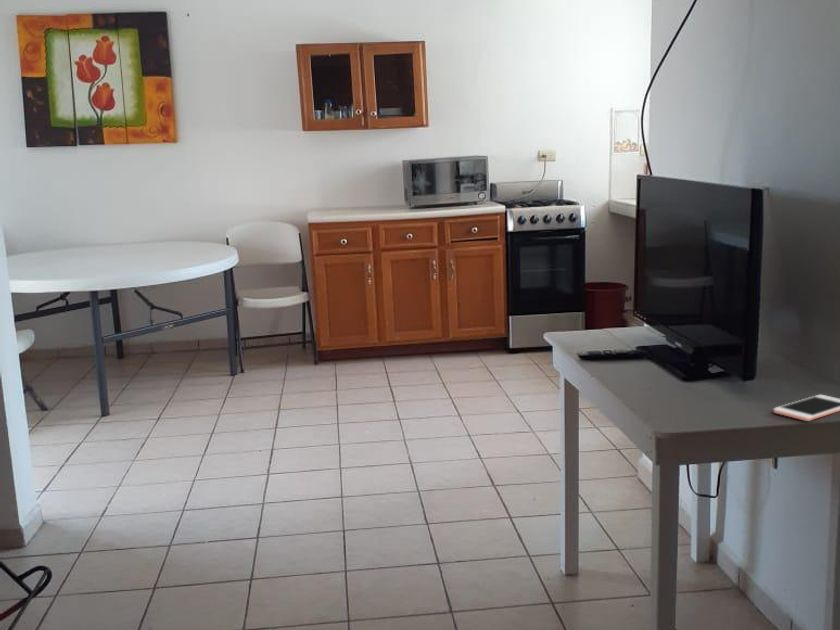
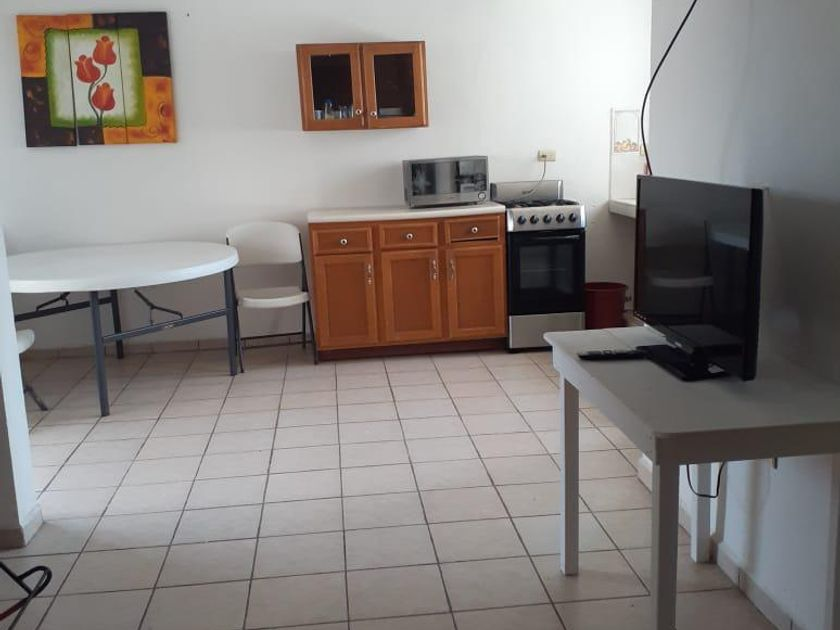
- cell phone (814, 407)
